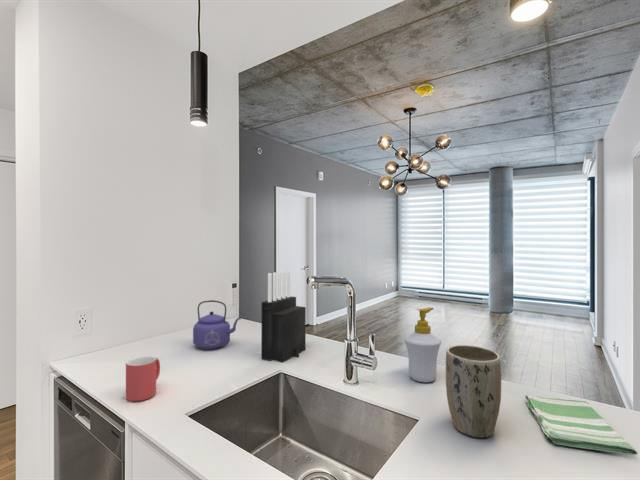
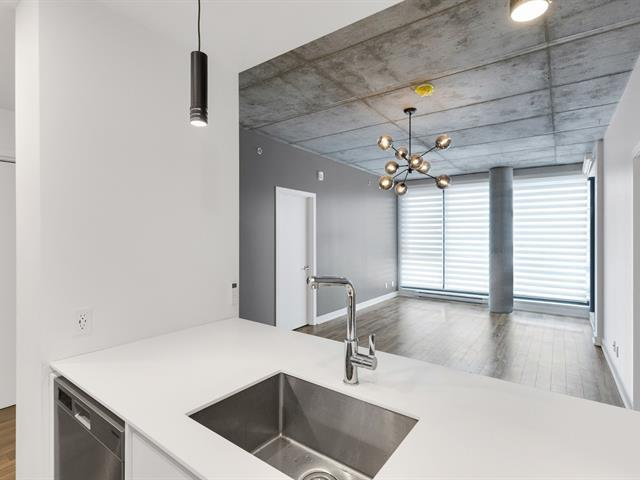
- dish towel (571, 420)
- knife block (286, 313)
- soap bottle (422, 343)
- kettle (217, 323)
- plant pot (472, 389)
- mug (145, 376)
